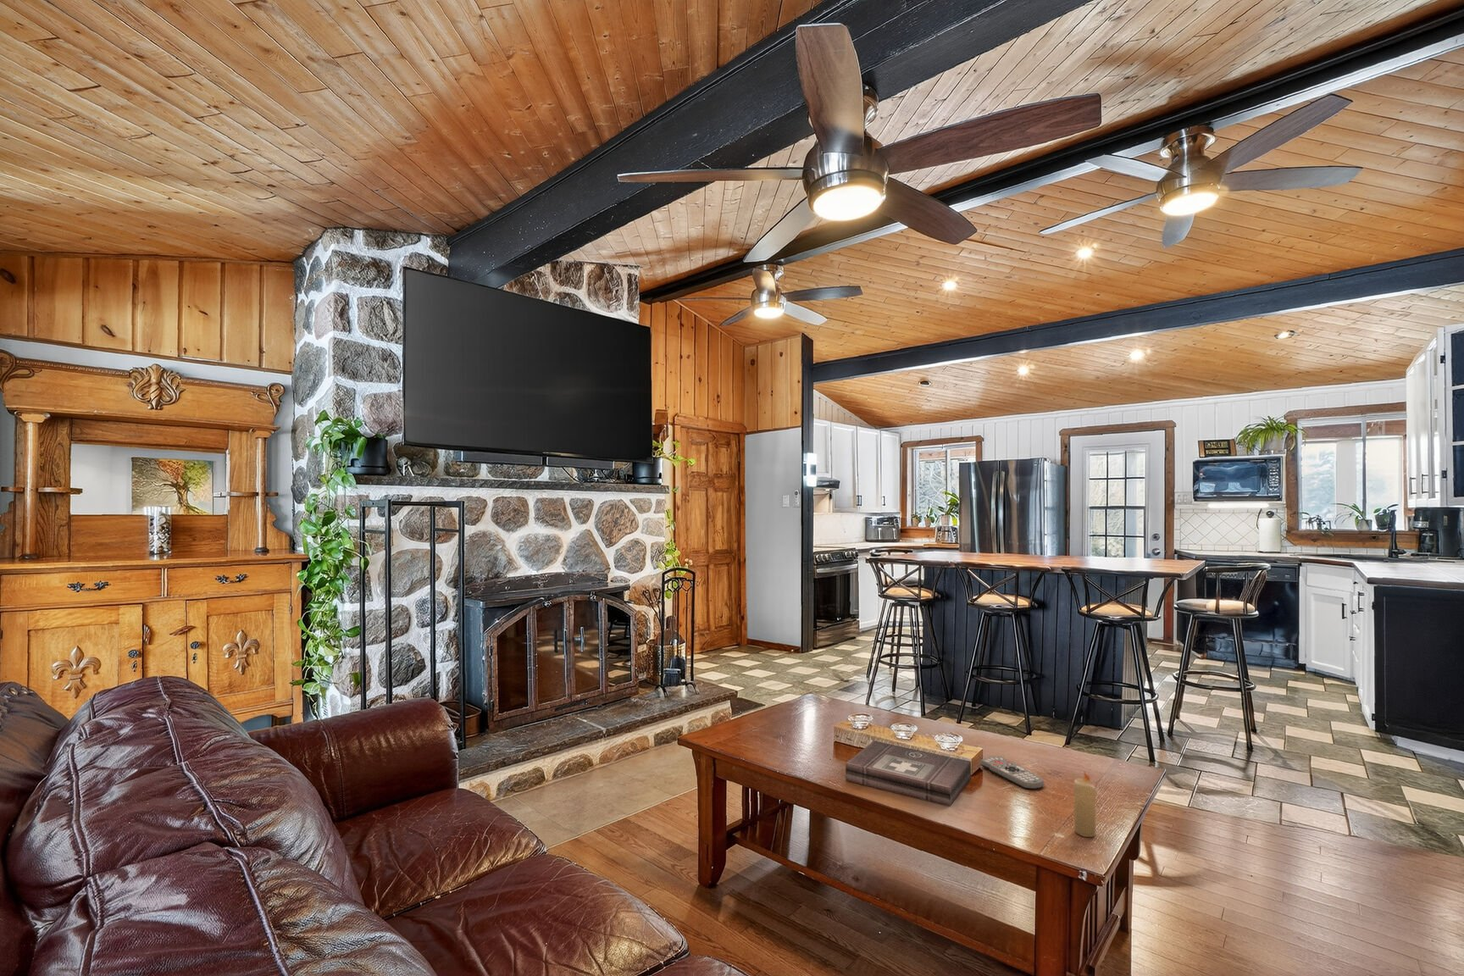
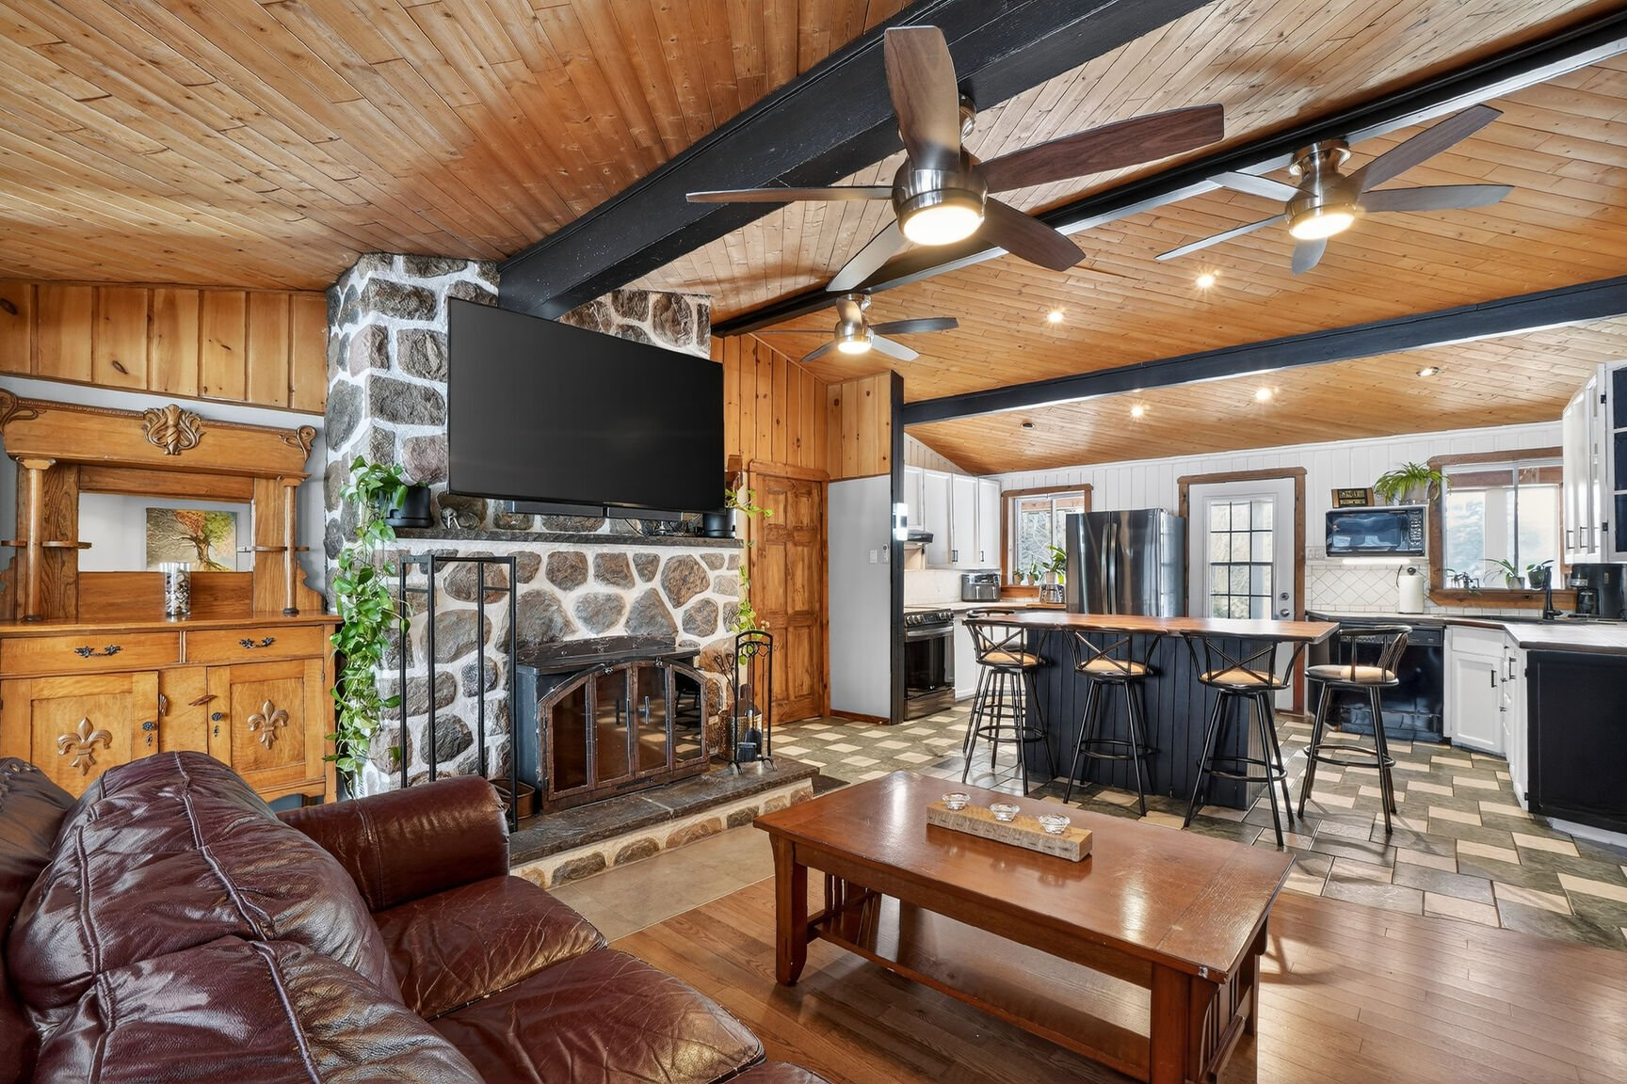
- candle (1085, 802)
- remote control (1012, 772)
- first aid kit (908, 770)
